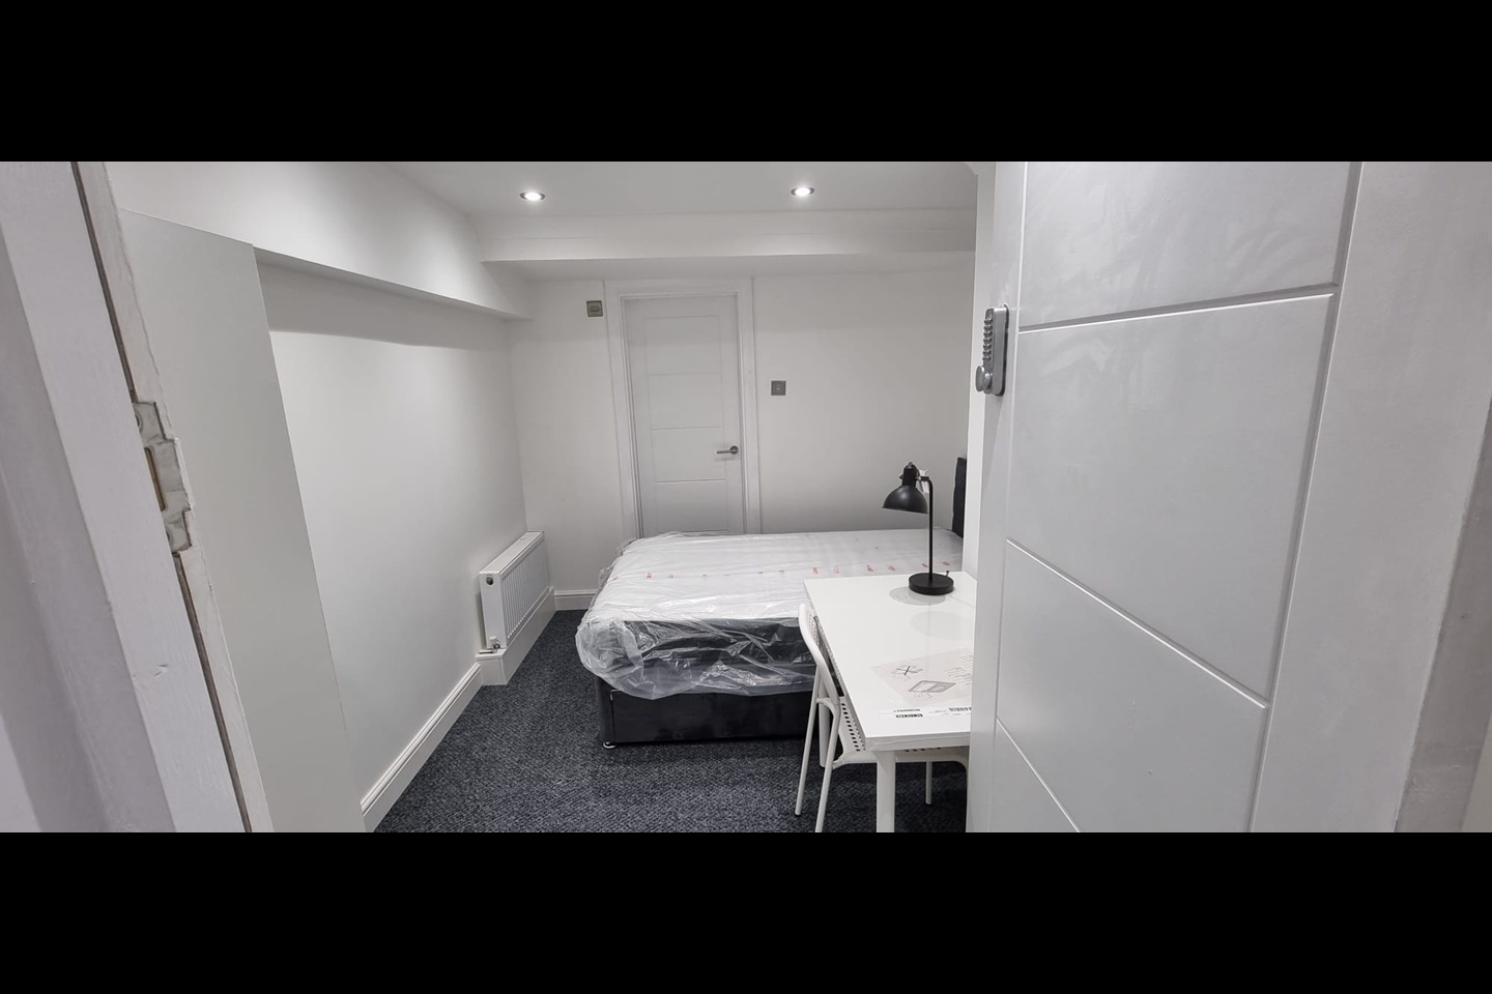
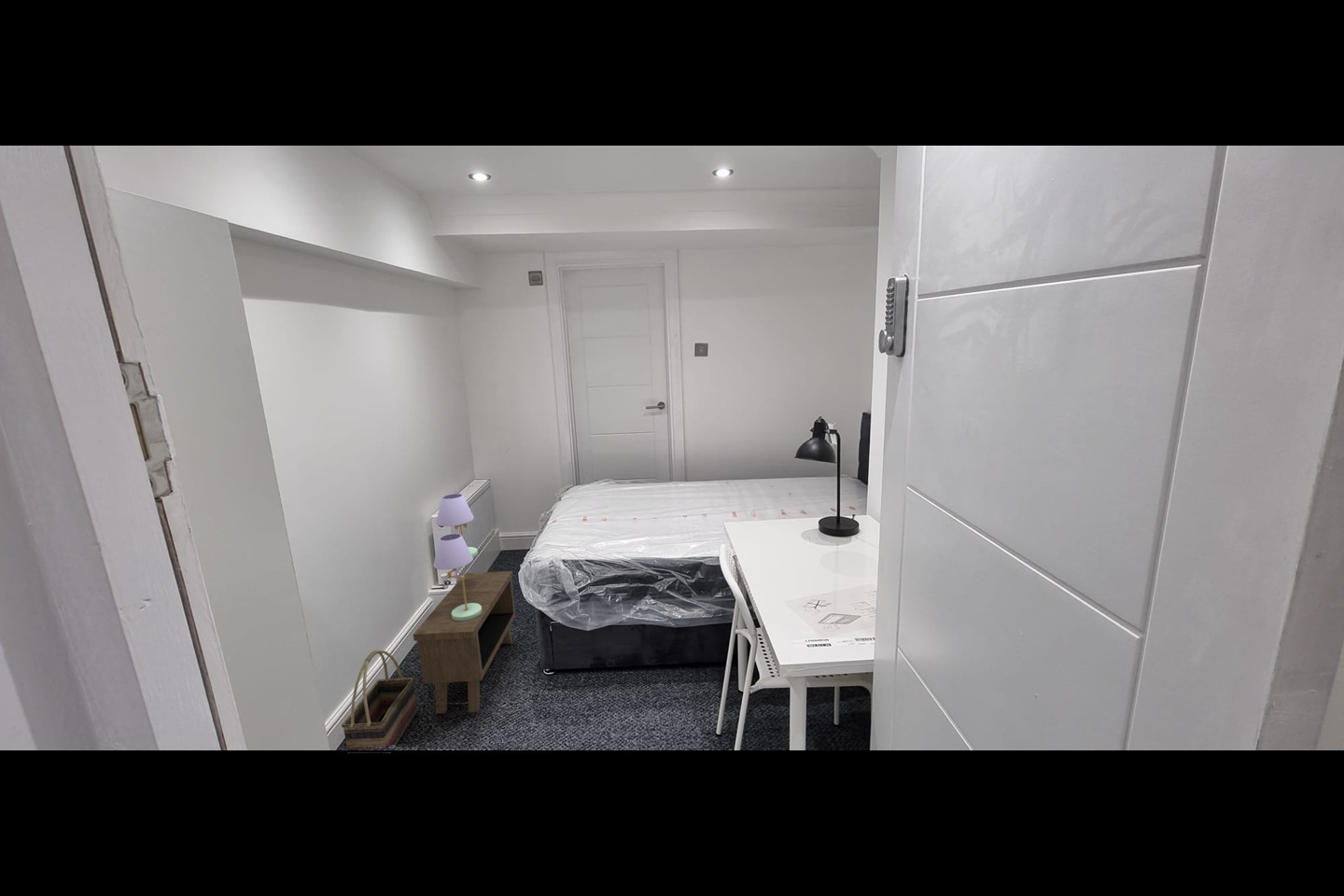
+ basket (379, 694)
+ nightstand (473, 637)
+ table lamp (459, 549)
